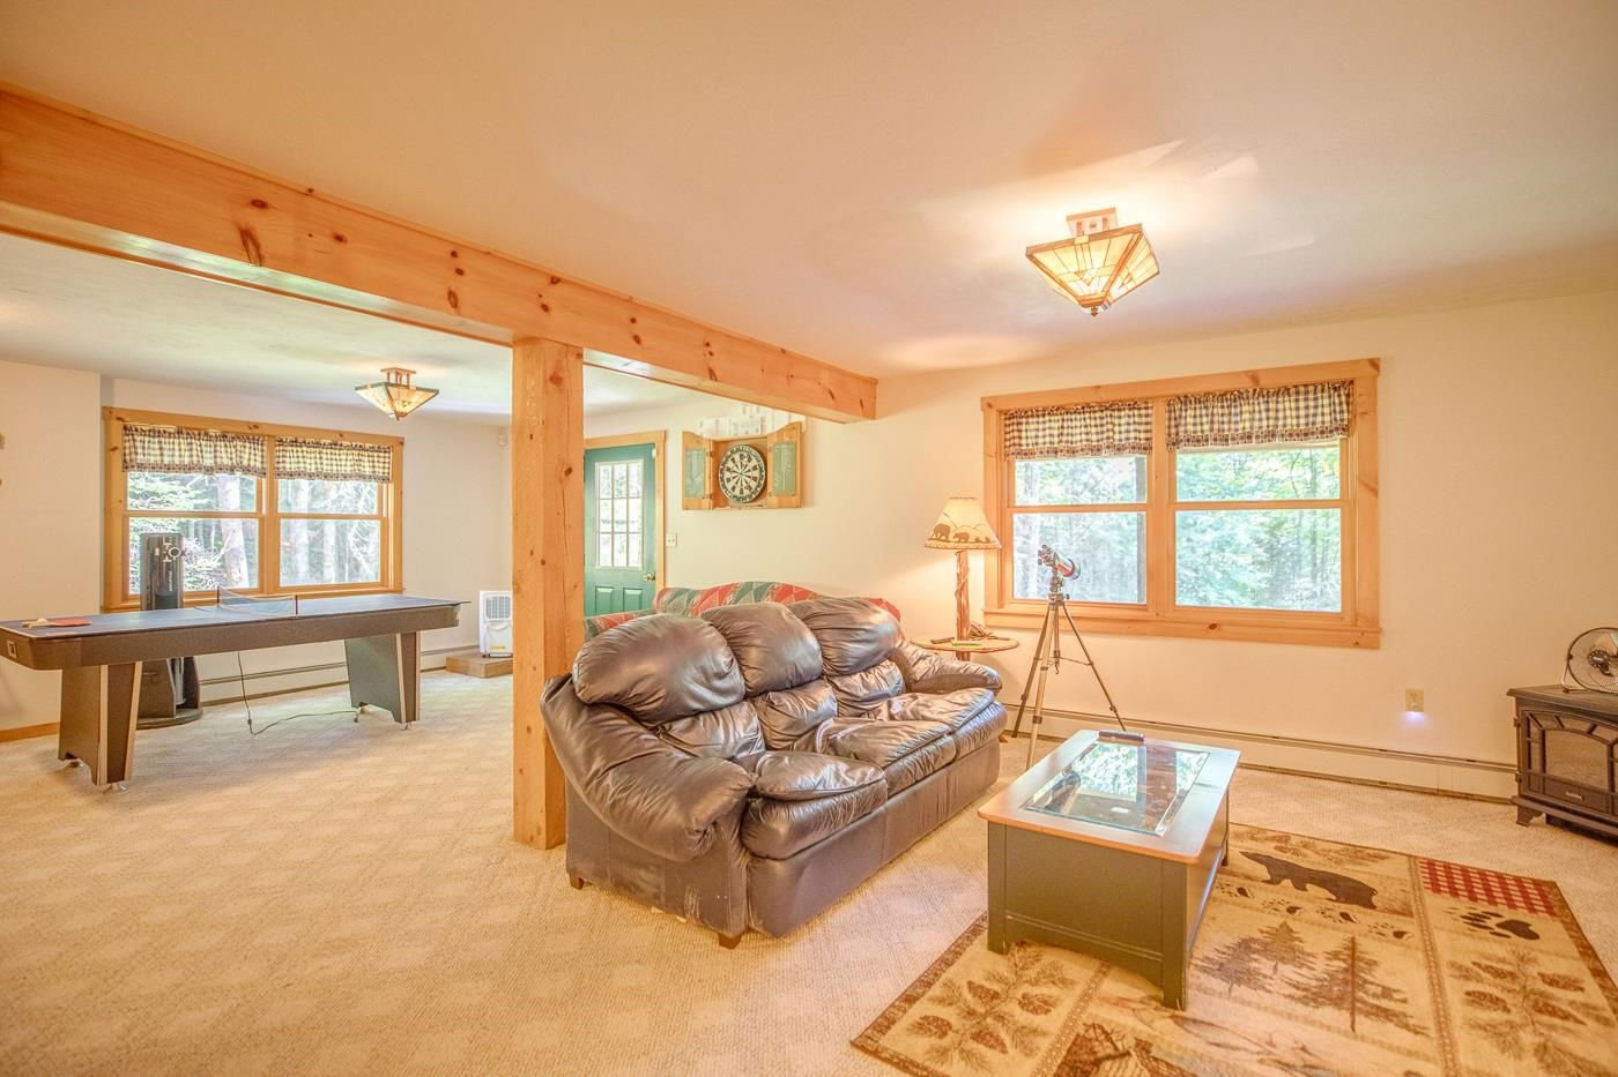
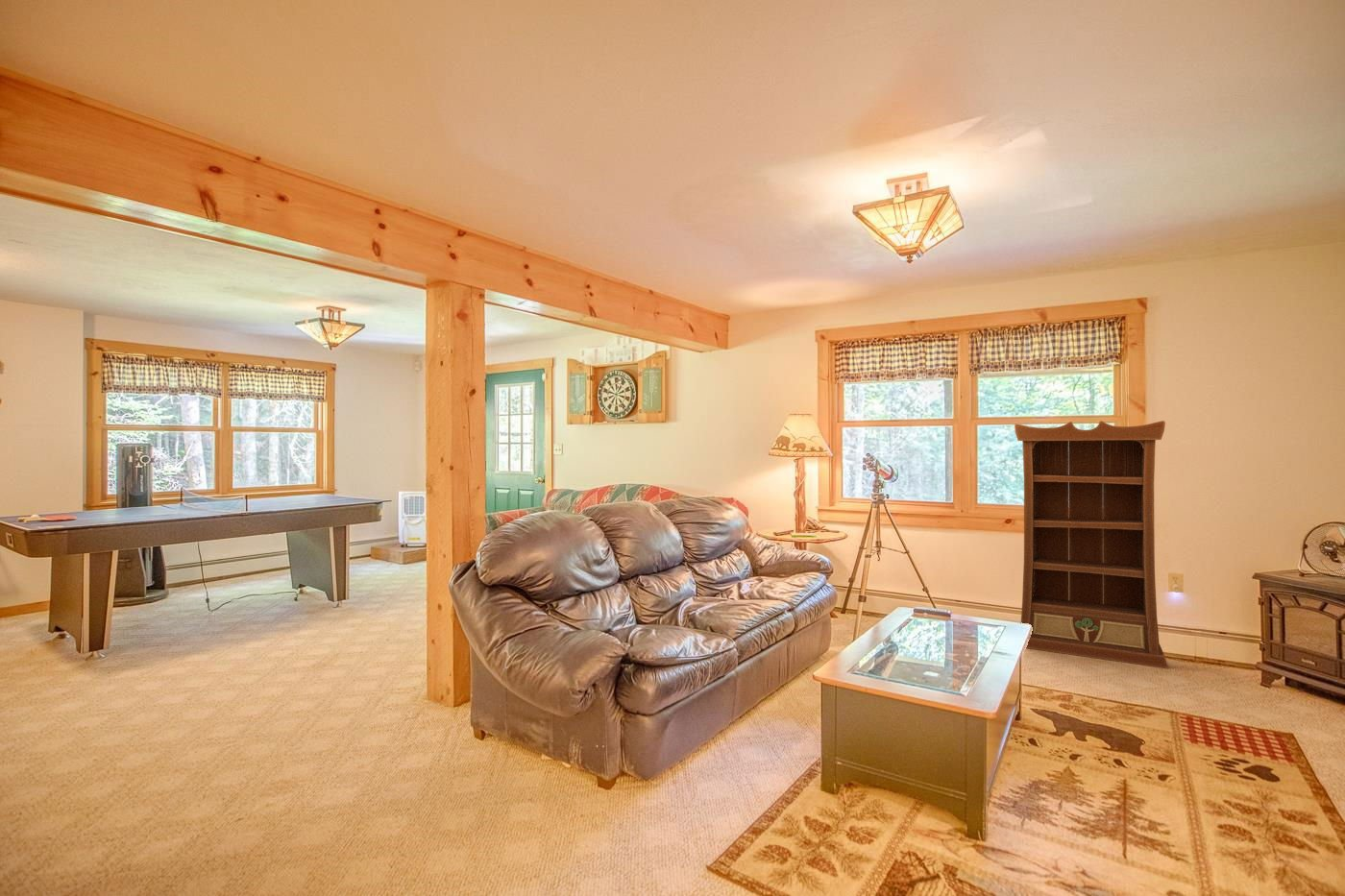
+ bookcase (1086, 536)
